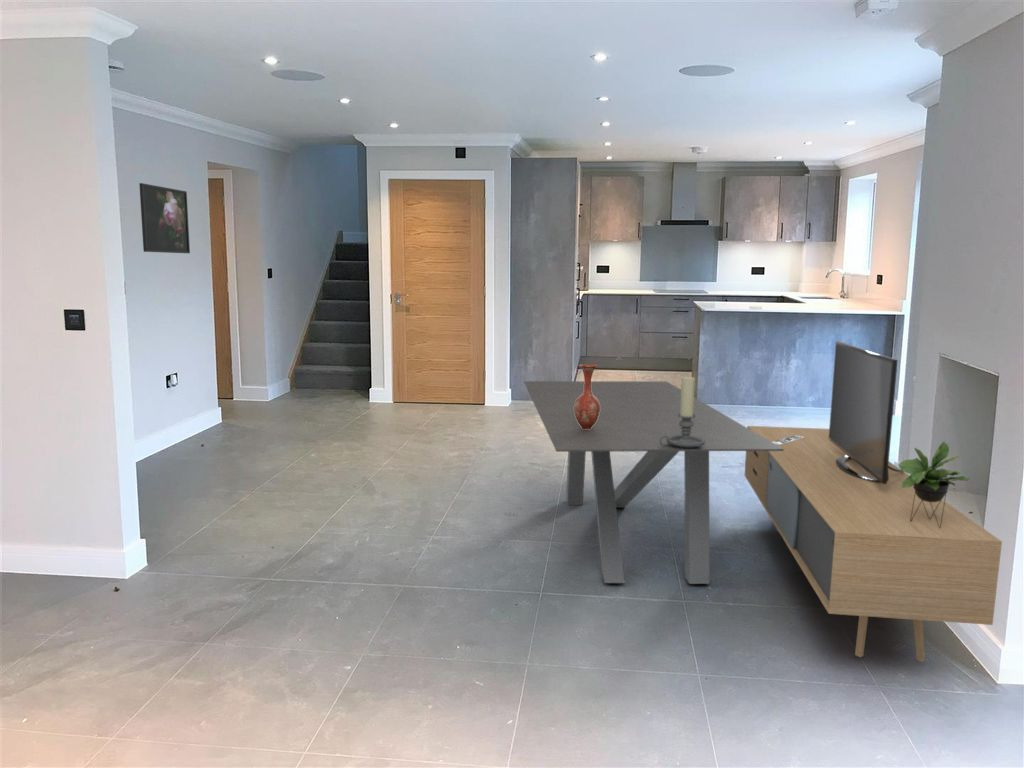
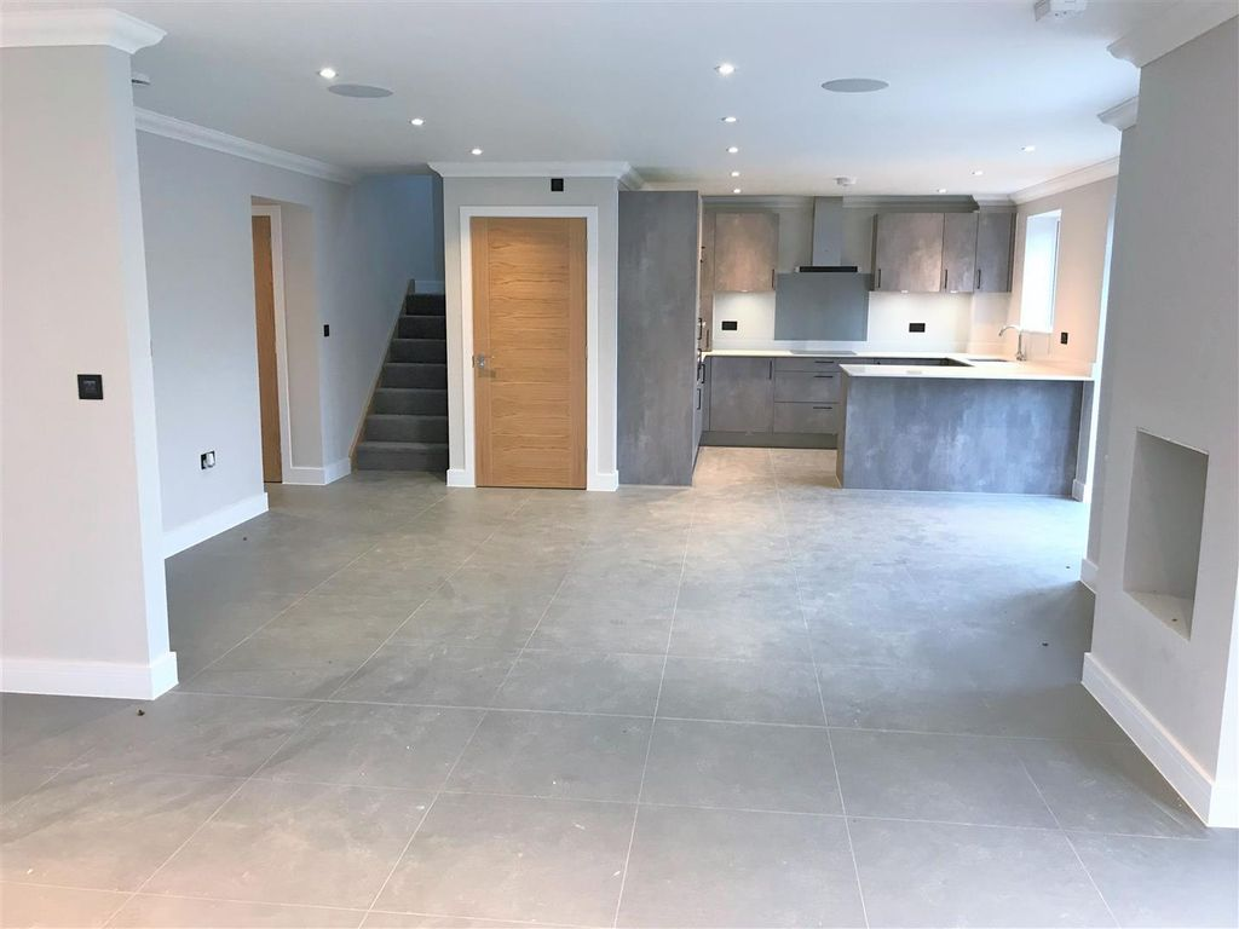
- dining table (626, 476)
- media console (844, 465)
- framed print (166, 220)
- vase (587, 396)
- candle holder (683, 410)
